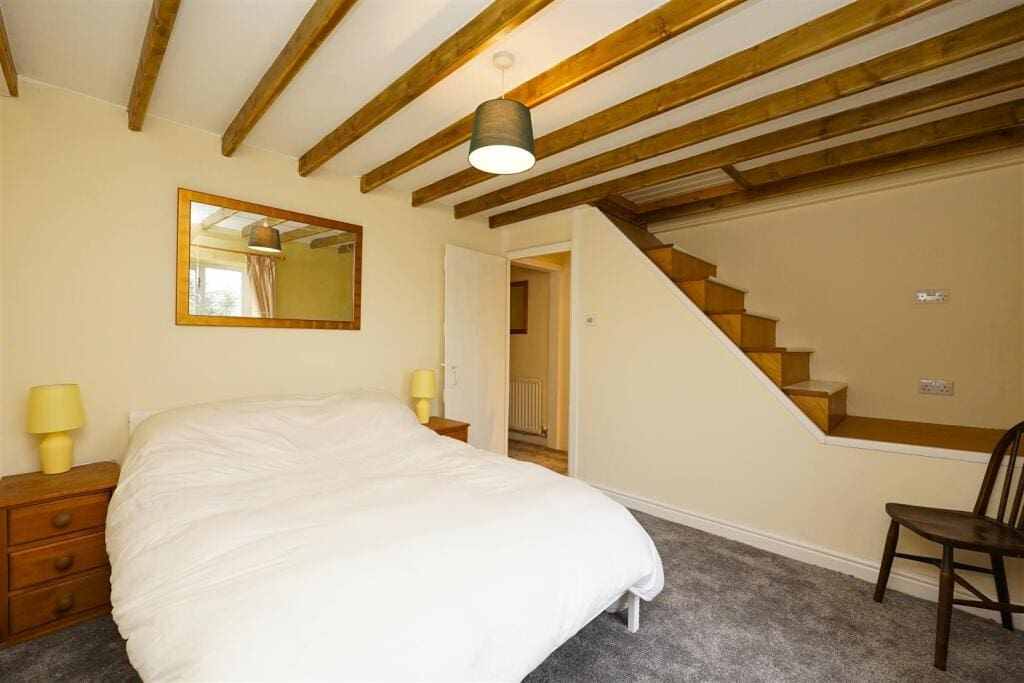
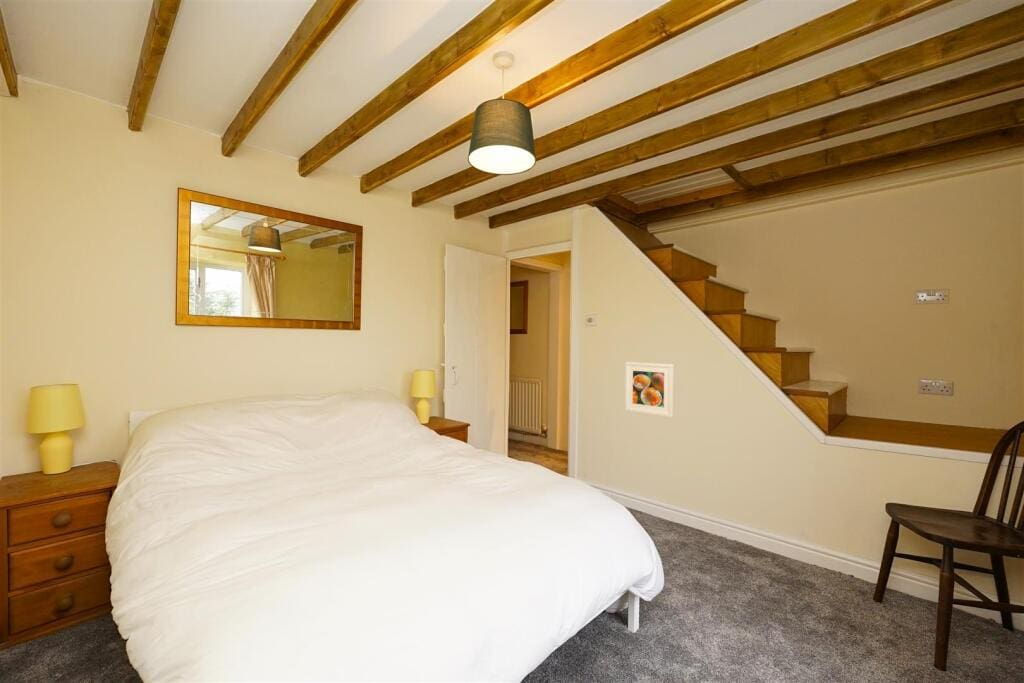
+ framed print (648, 388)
